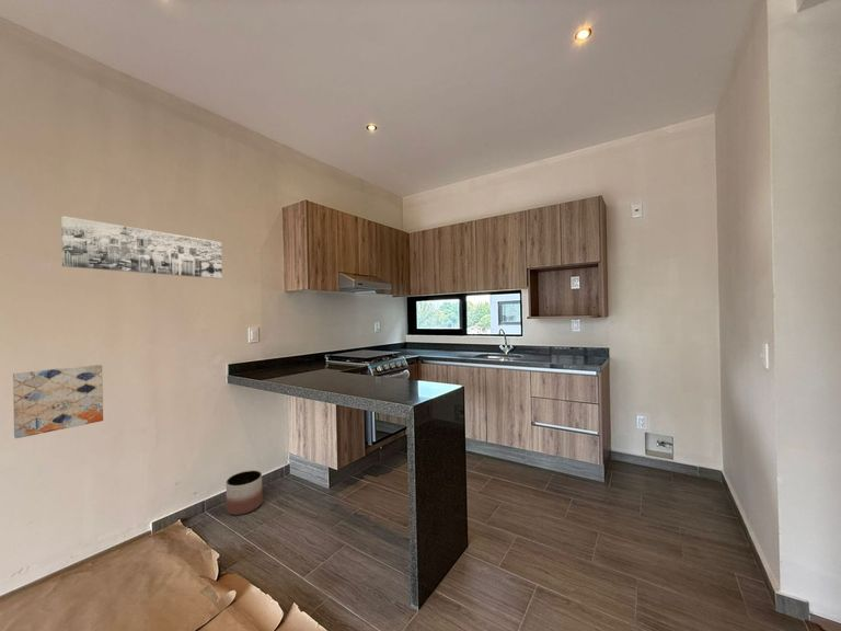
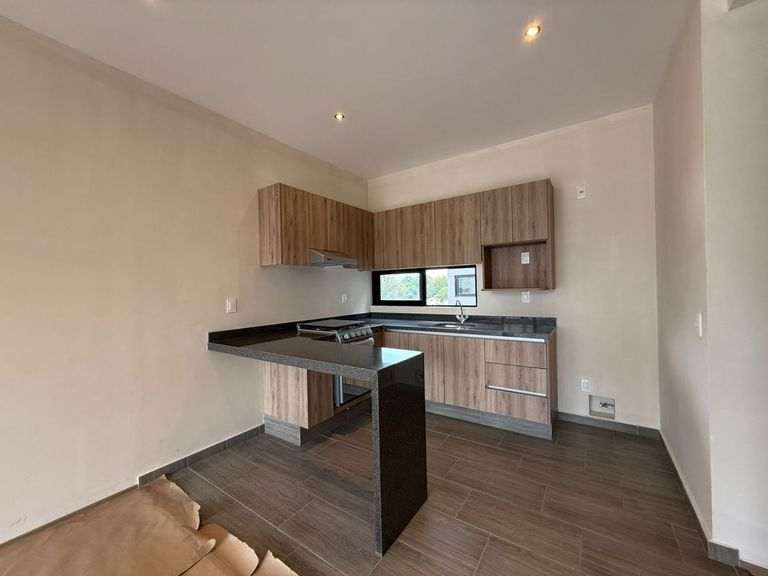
- planter (244, 492)
- wall art (153, 252)
- wall art (60, 398)
